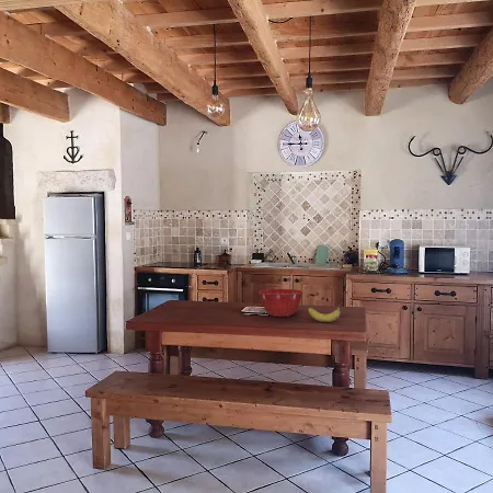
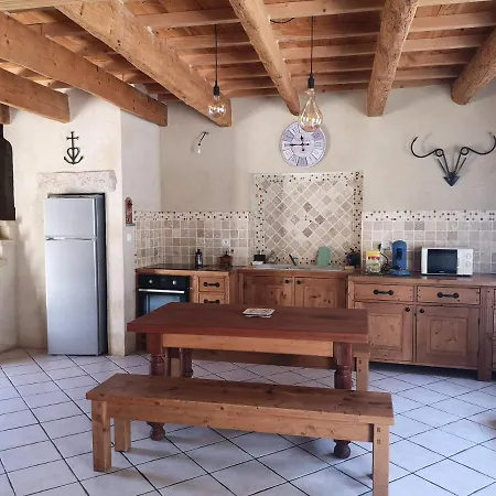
- fruit (324, 314)
- mixing bowl (280, 302)
